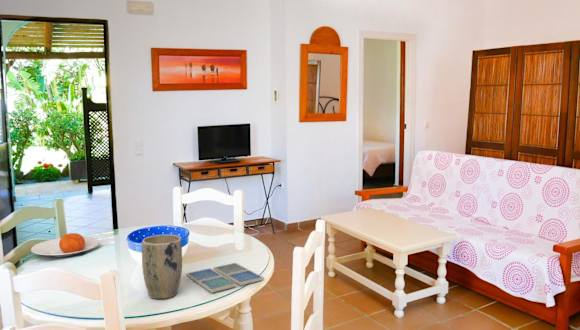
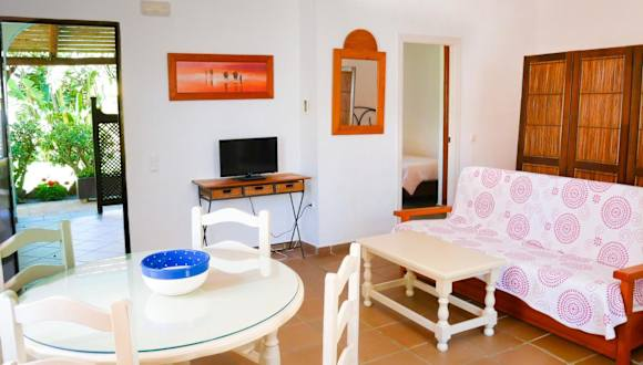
- plate (65, 243)
- plant pot (162, 266)
- drink coaster (224, 277)
